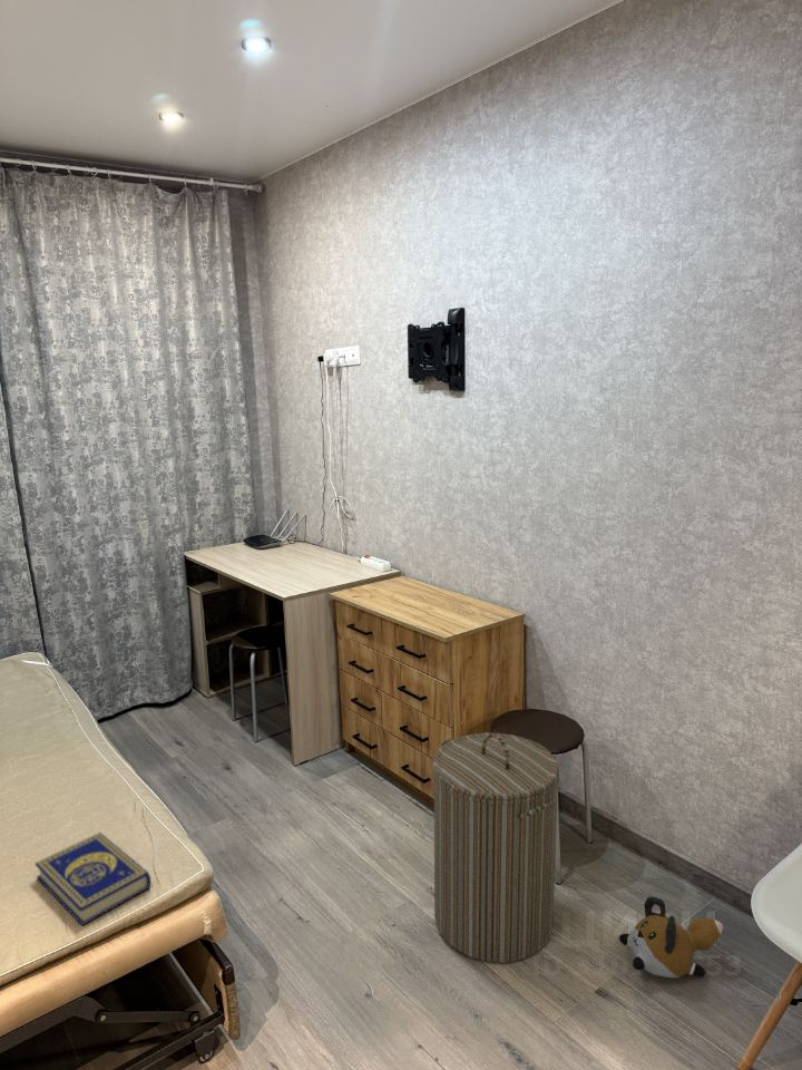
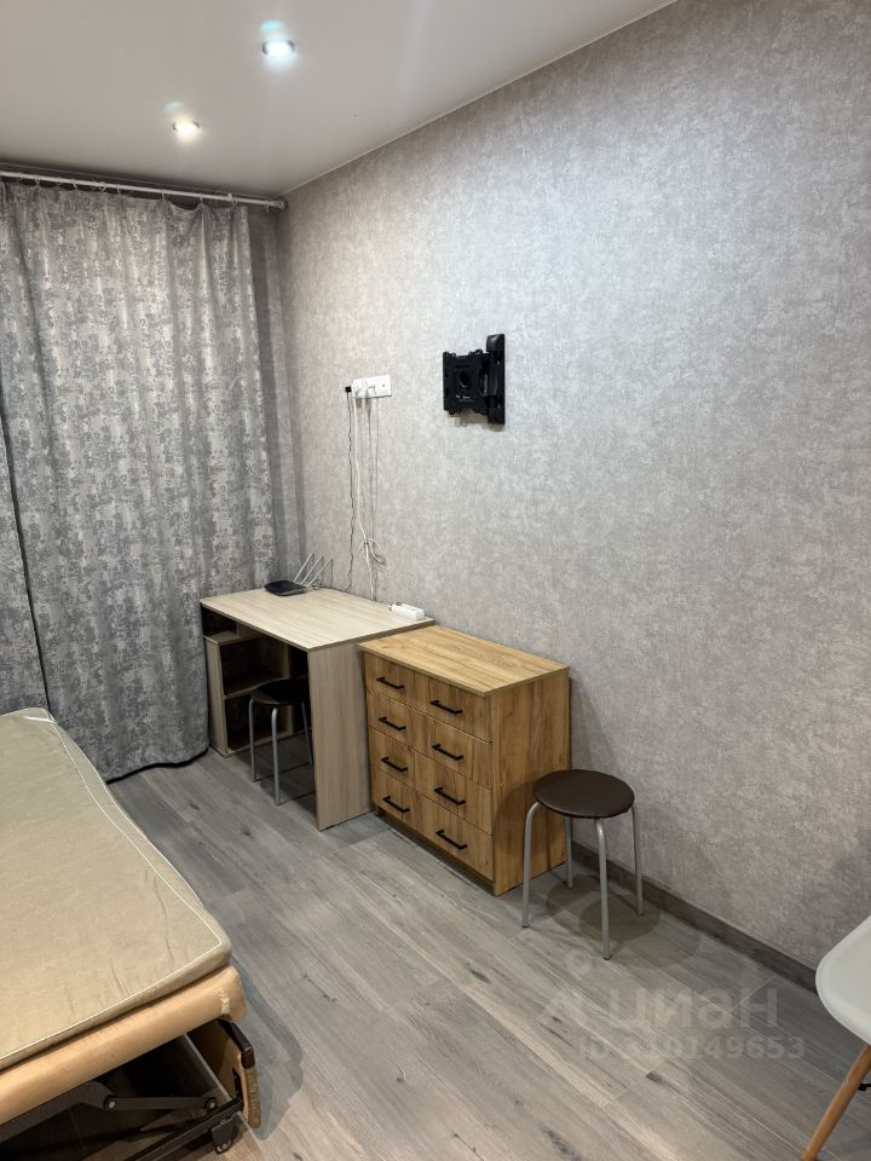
- plush toy (674, 936)
- book (91, 873)
- laundry hamper (493, 829)
